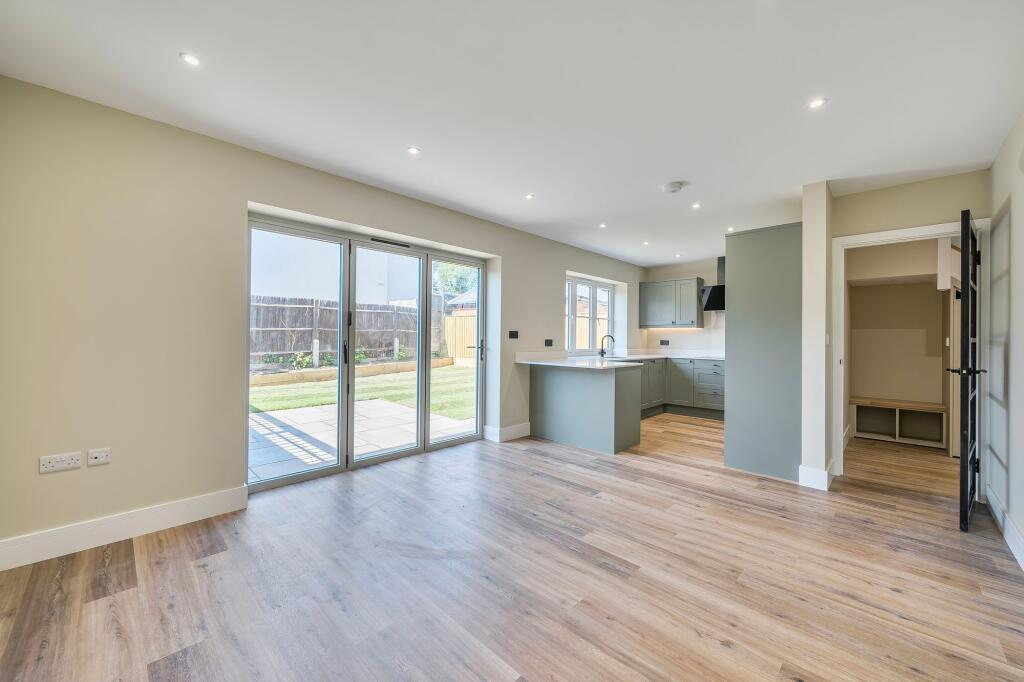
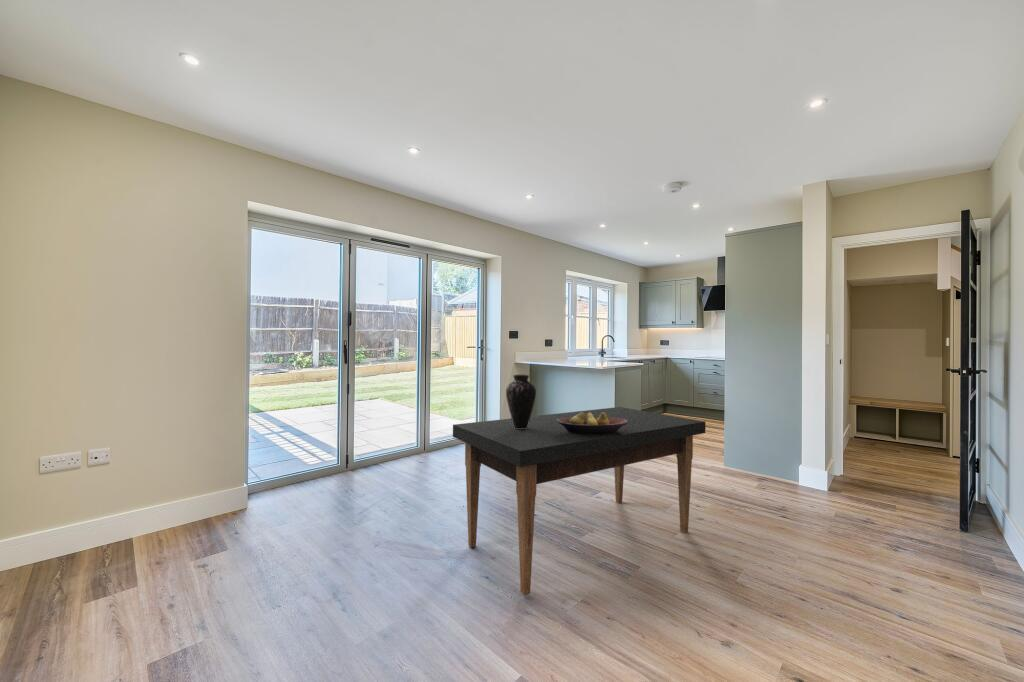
+ fruit bowl (592, 421)
+ vase (520, 401)
+ dining table (581, 474)
